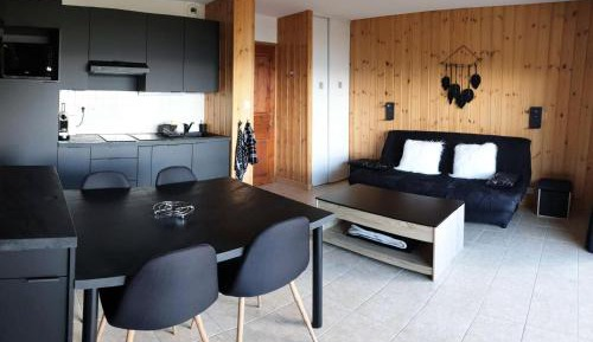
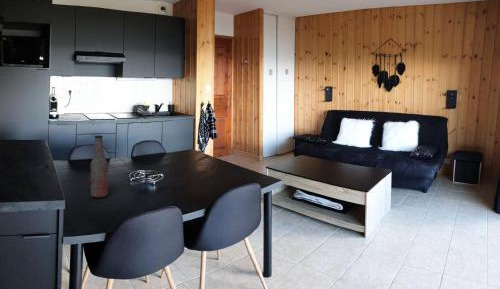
+ bottle (99, 166)
